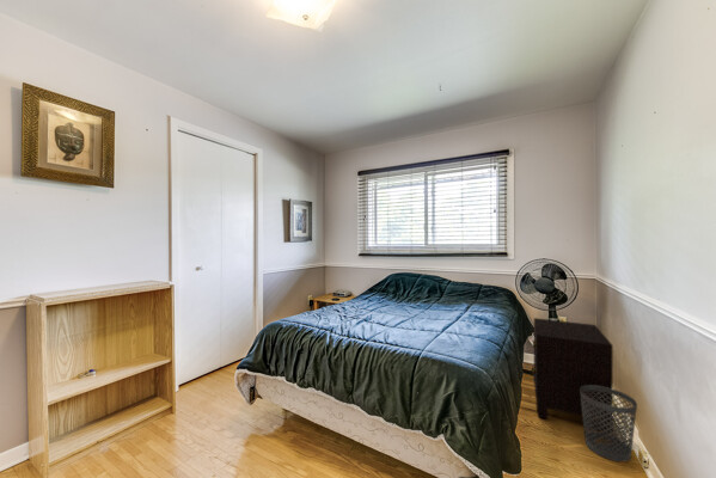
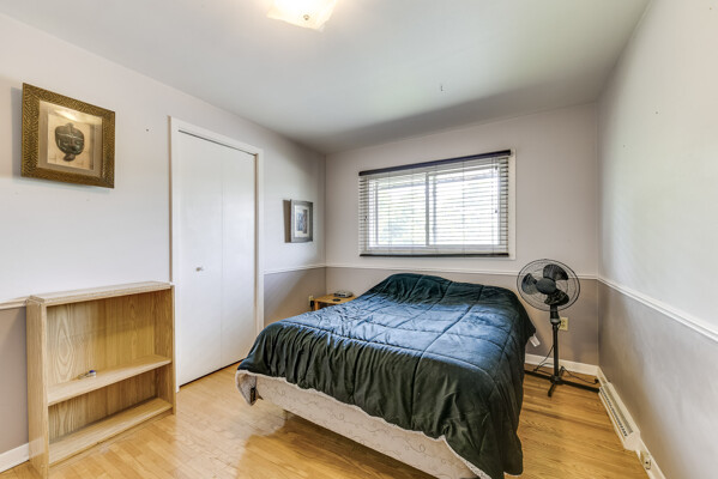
- wastebasket (607, 422)
- nightstand (565, 368)
